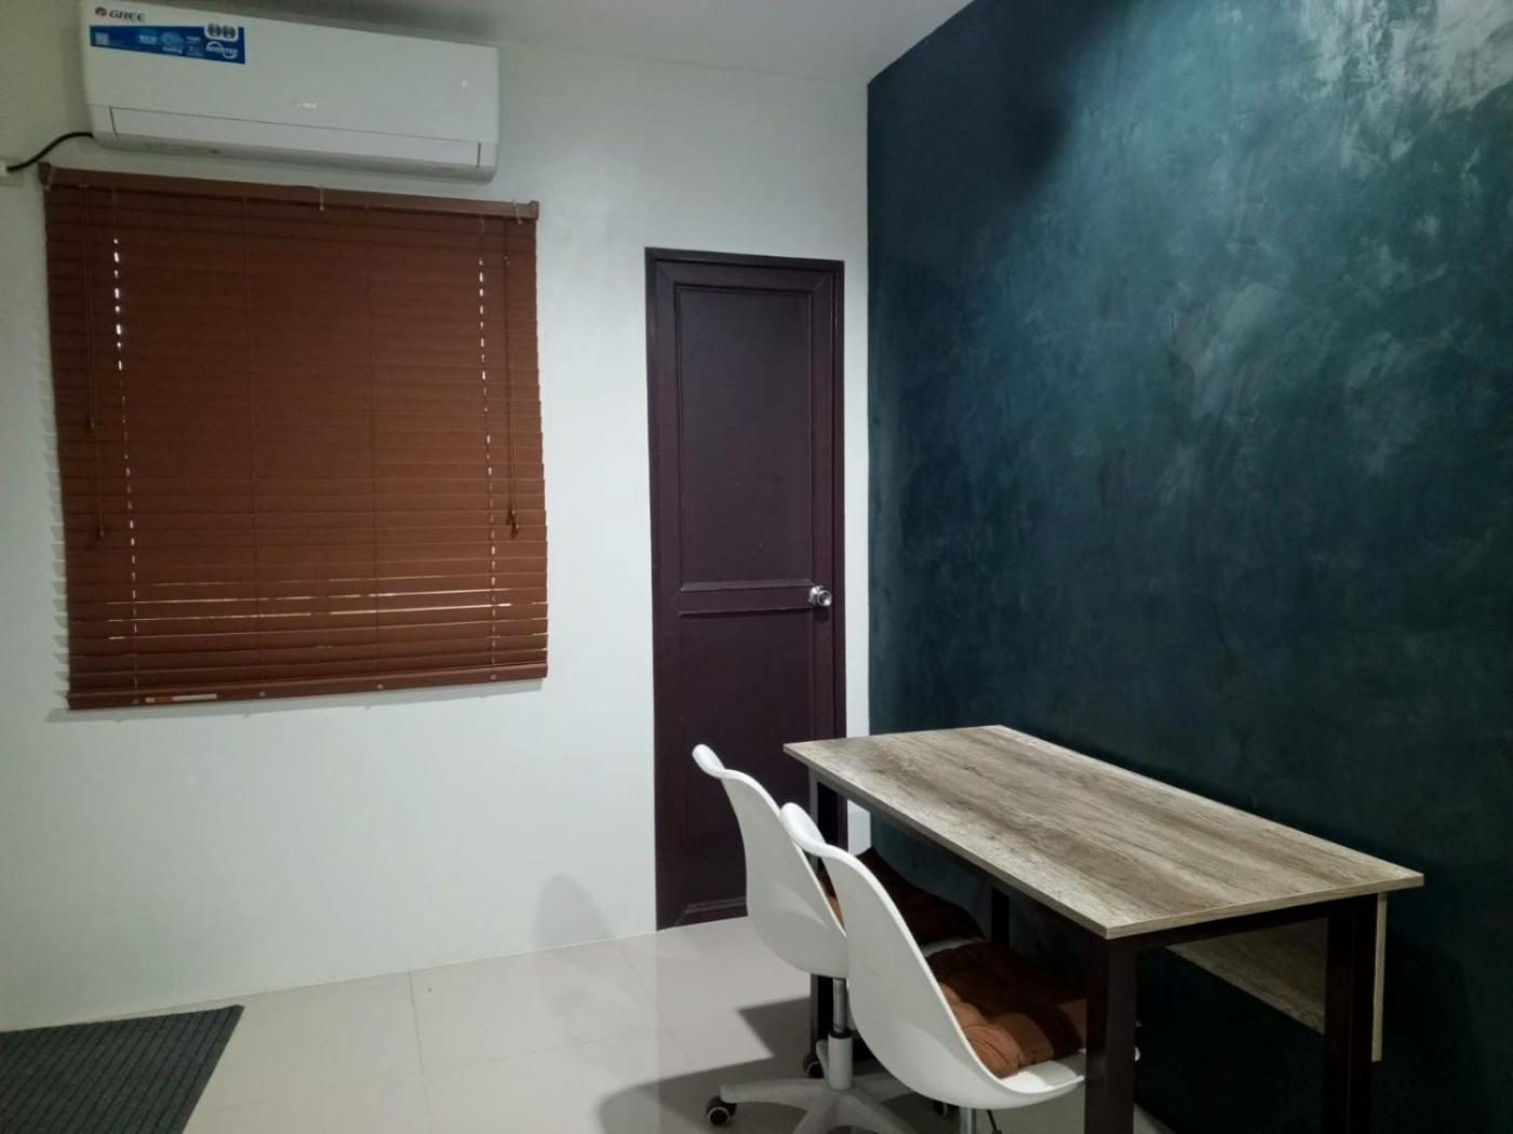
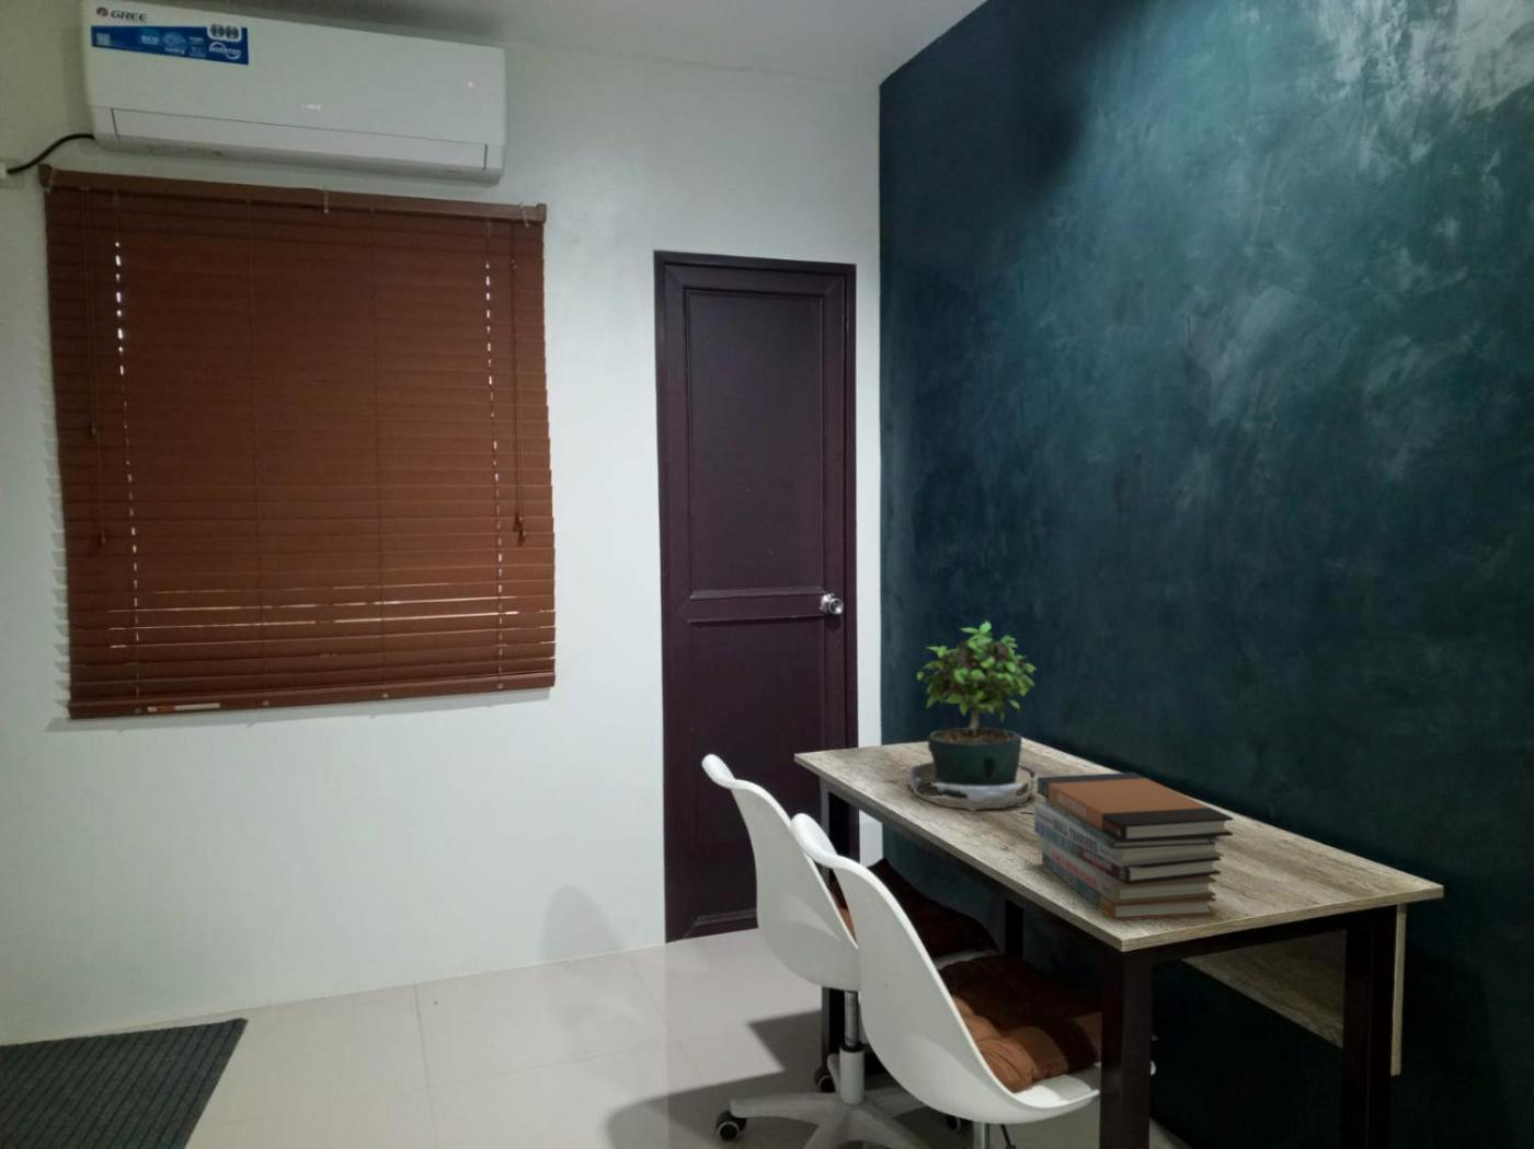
+ book stack (1125, 840)
+ potted plant (986, 710)
